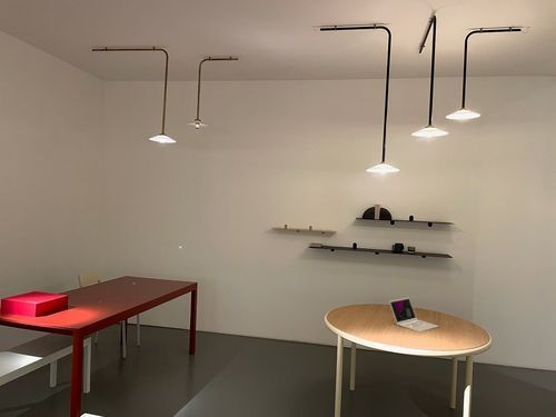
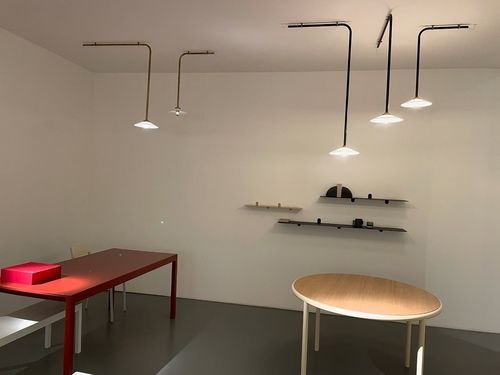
- laptop (414, 312)
